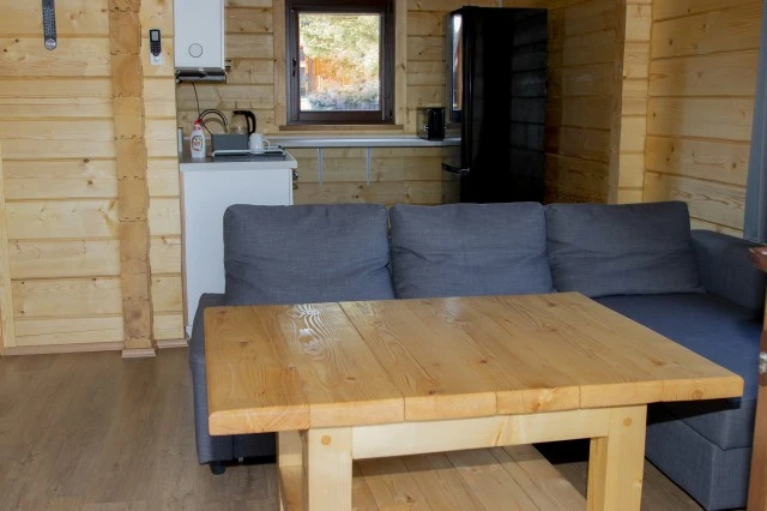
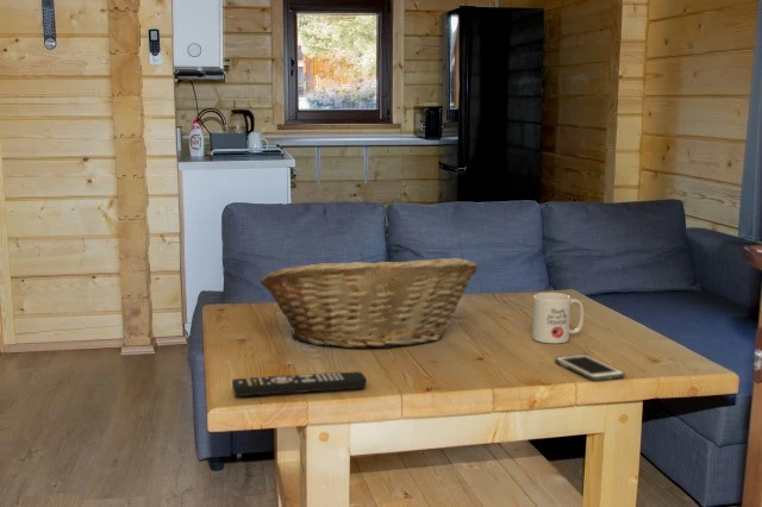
+ mug (558, 317)
+ remote control (299, 383)
+ fruit basket (369, 292)
+ cell phone (588, 367)
